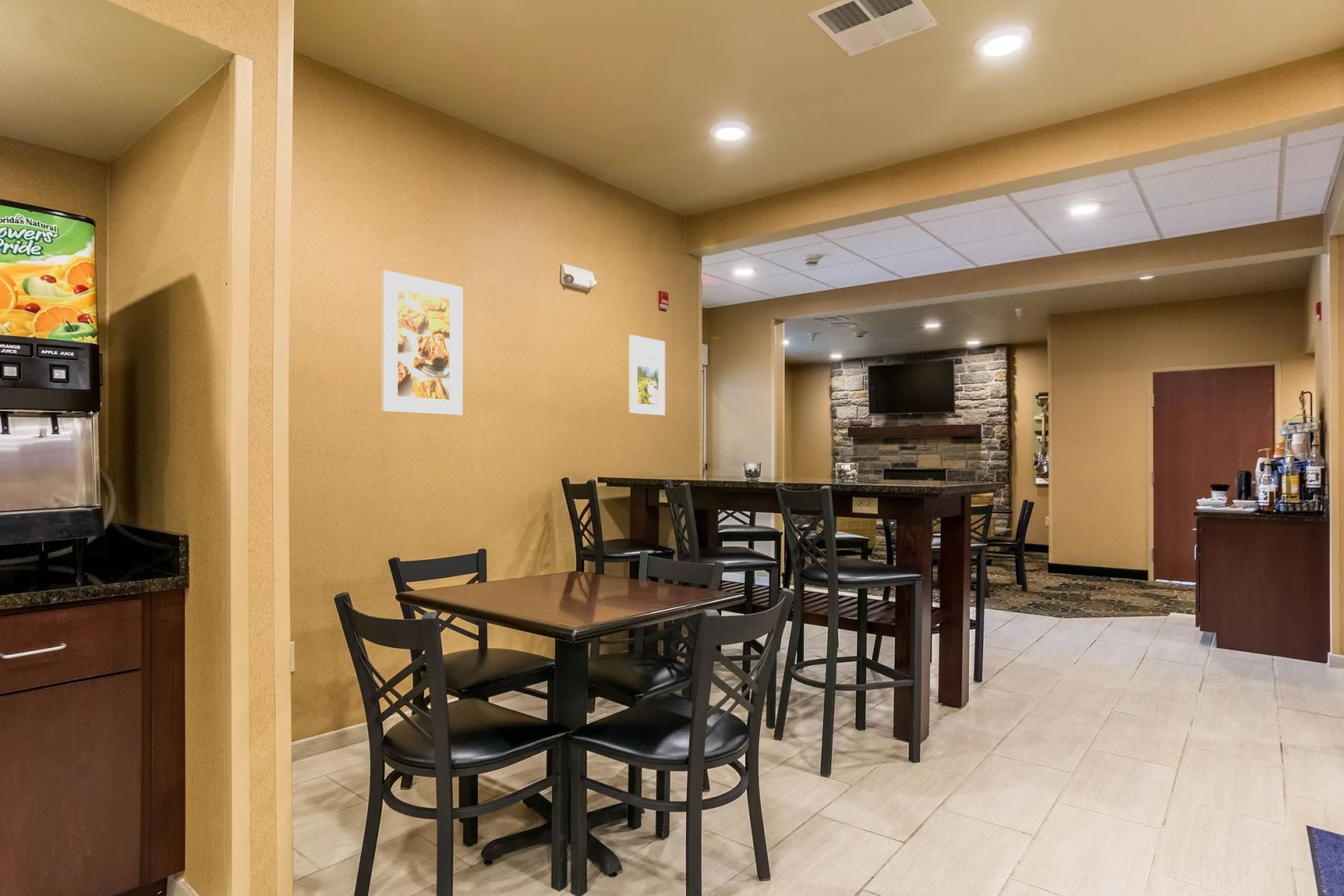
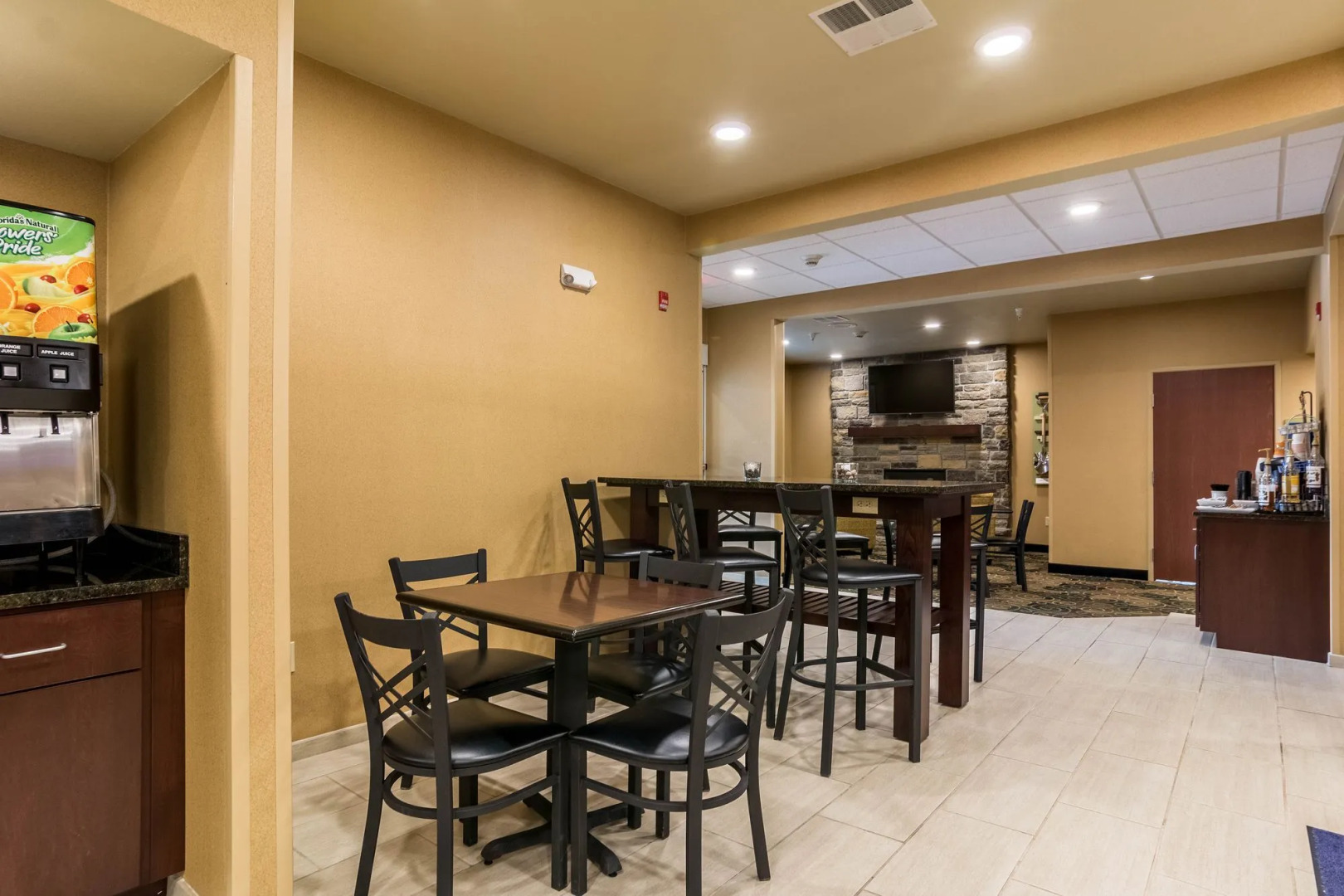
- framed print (423, 346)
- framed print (647, 376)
